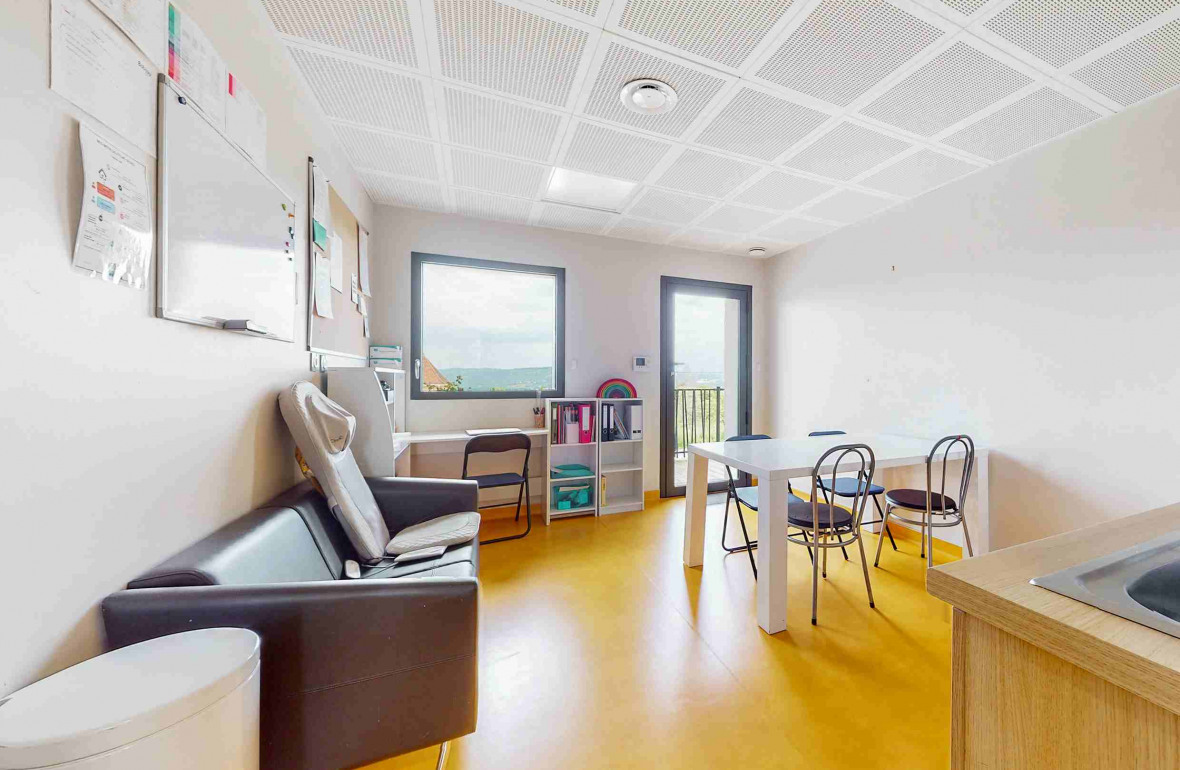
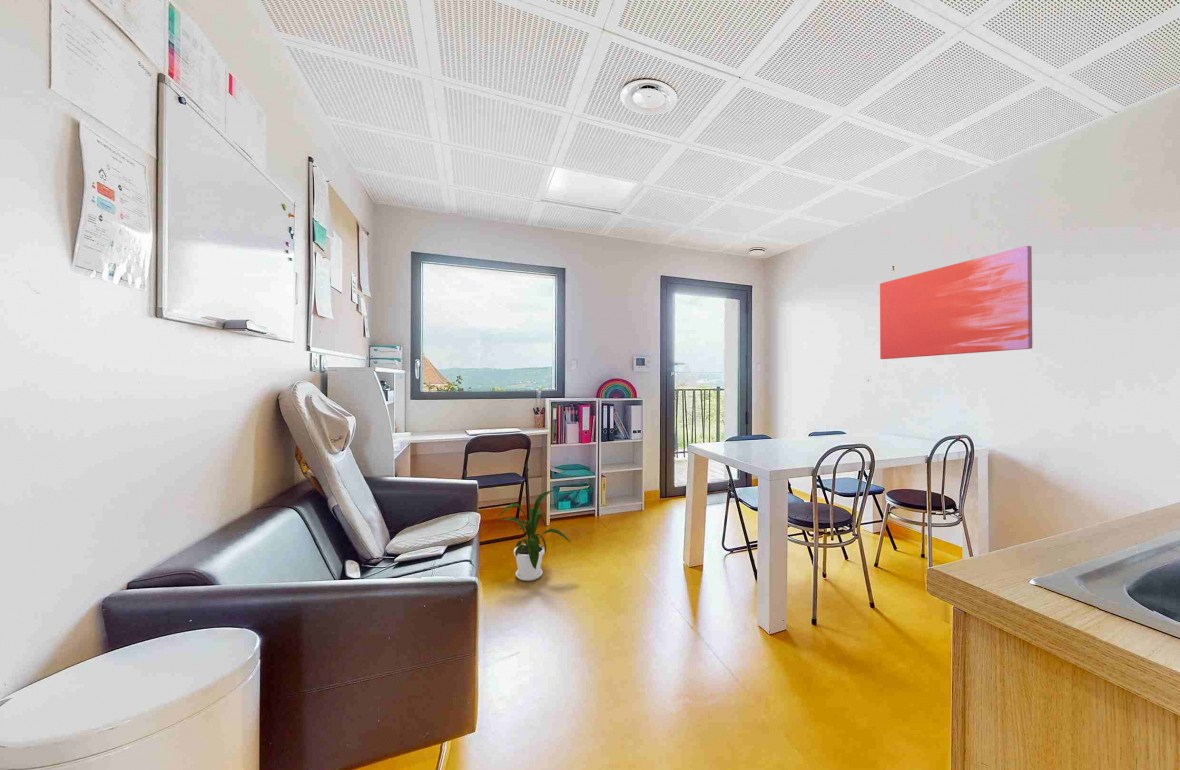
+ house plant (530, 534)
+ wall art (944, 311)
